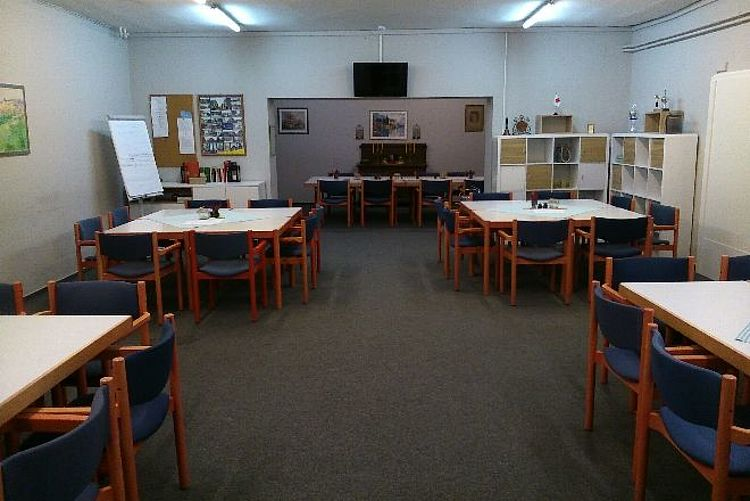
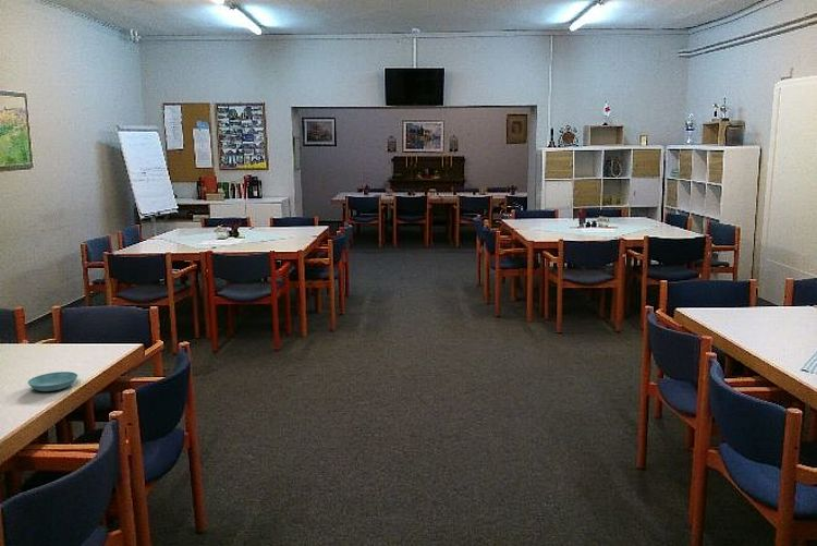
+ saucer (53, 381)
